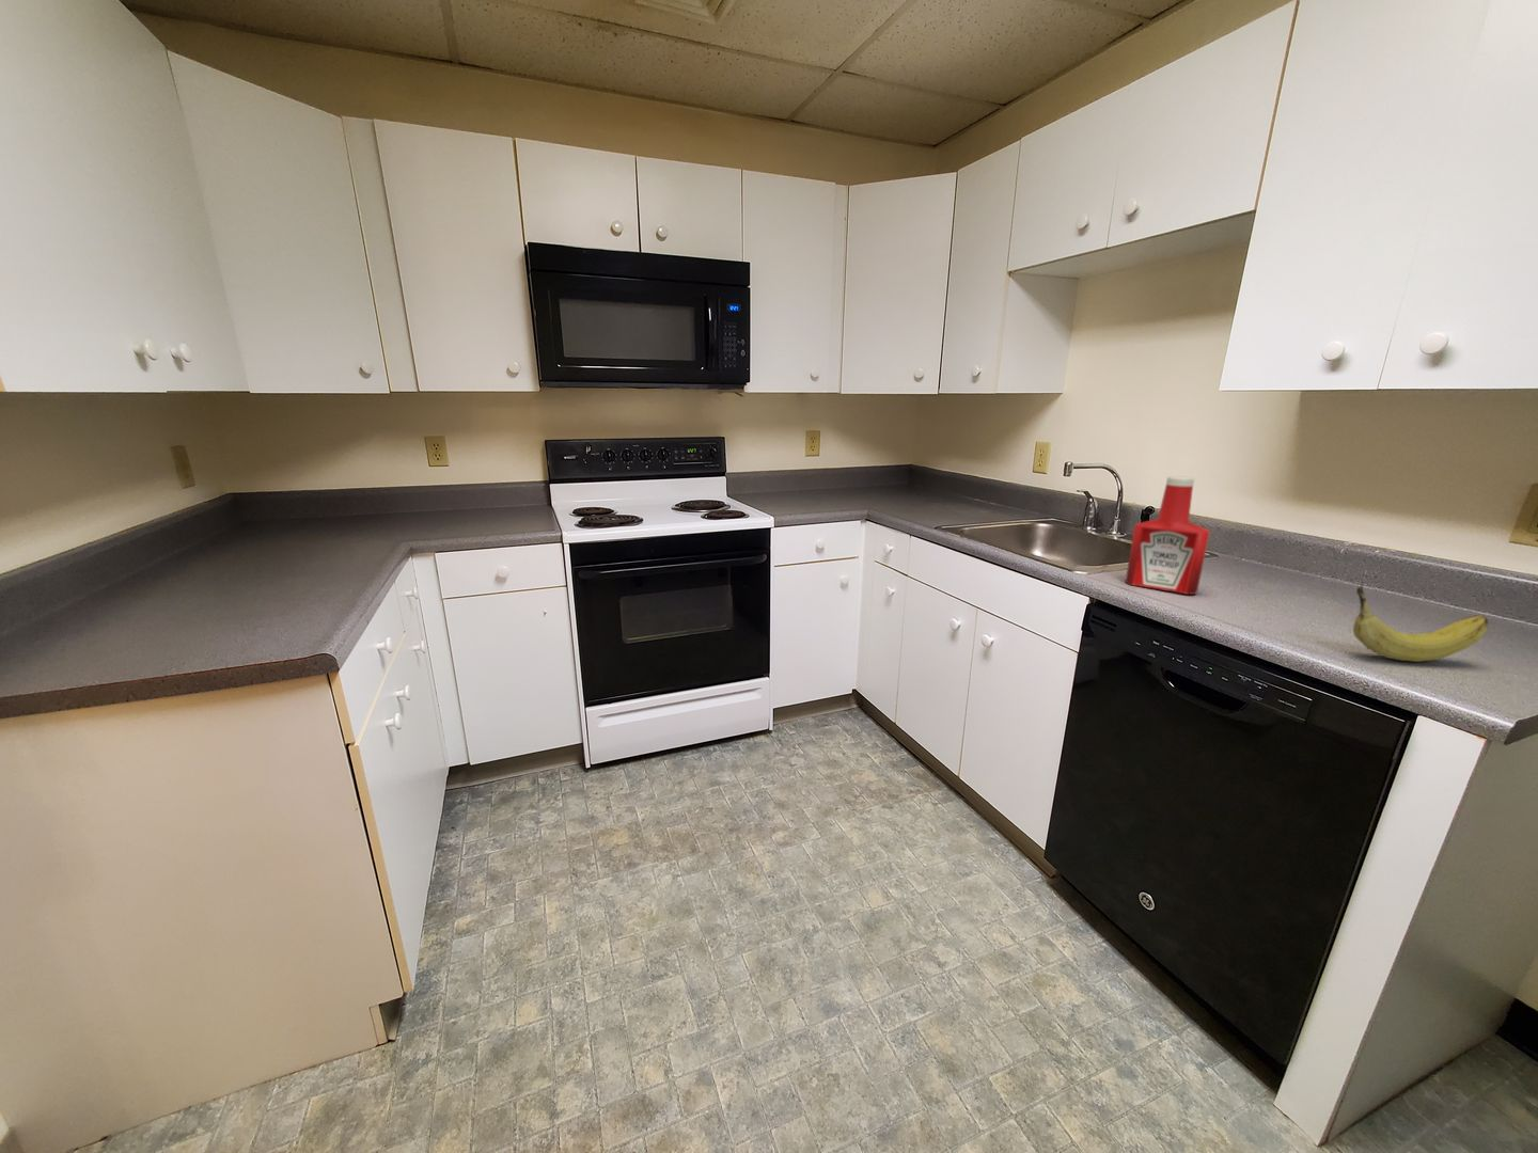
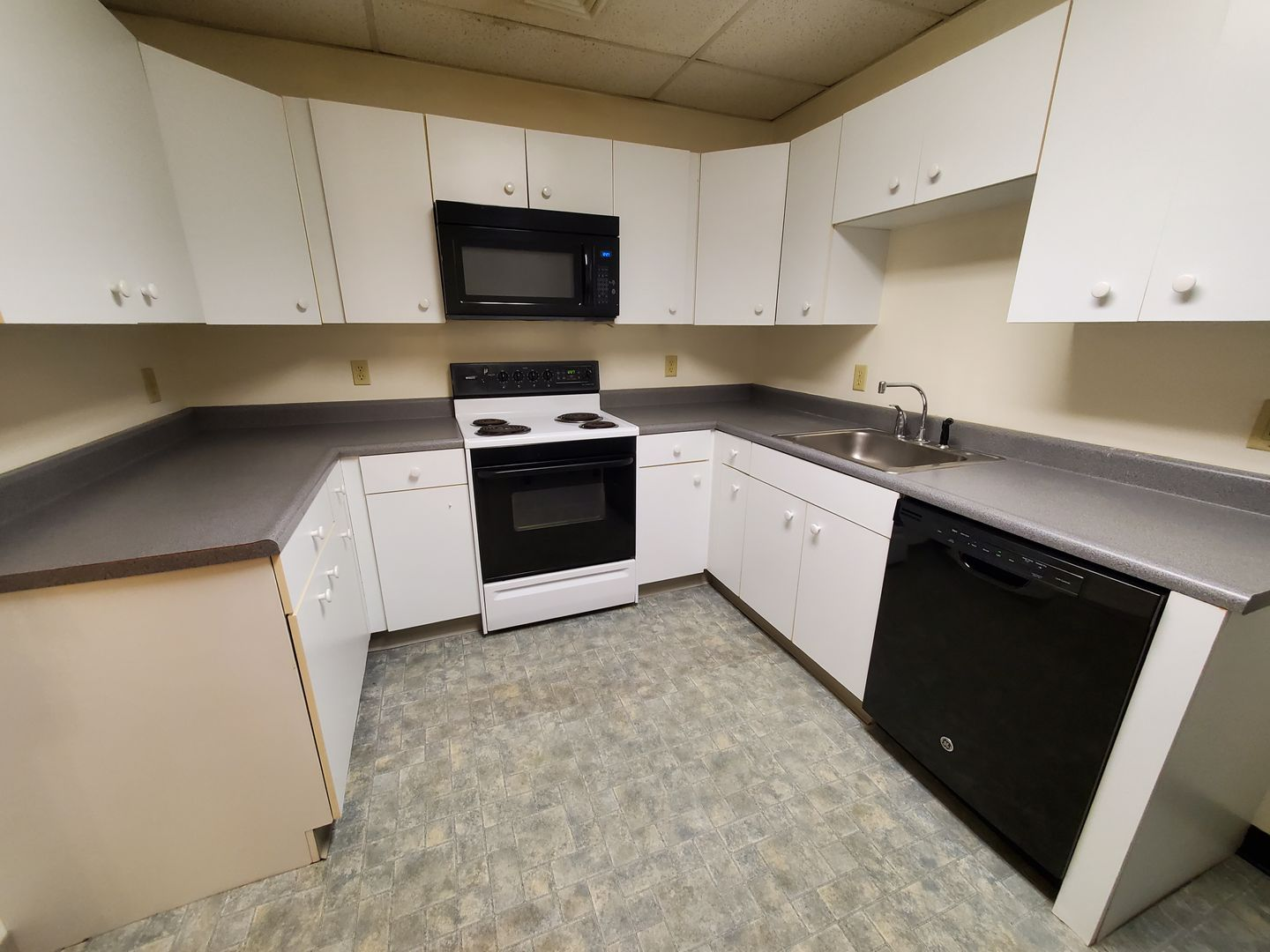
- fruit (1416, 635)
- soap bottle (1170, 533)
